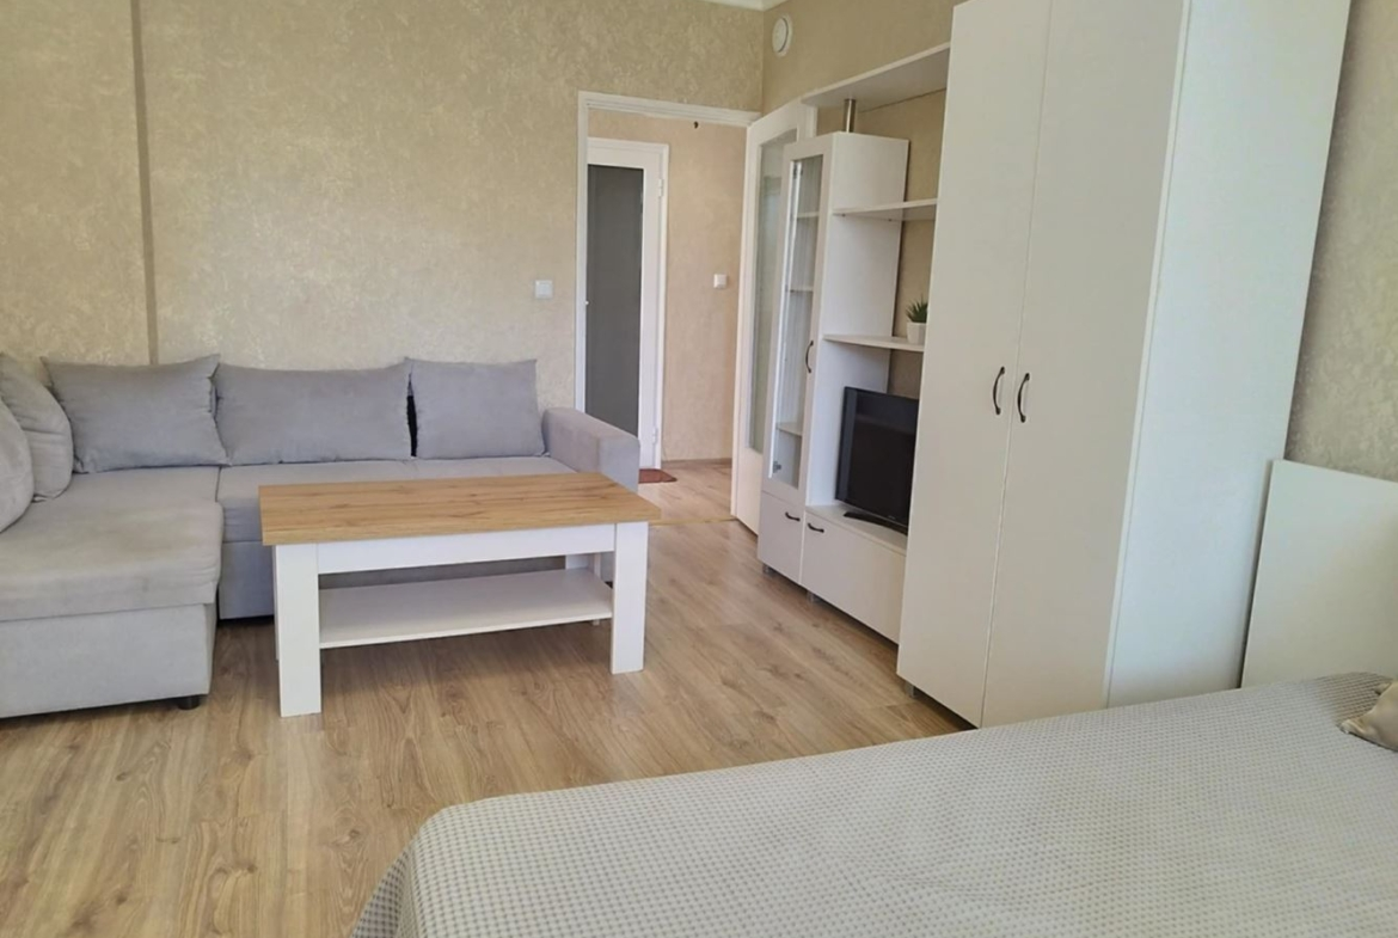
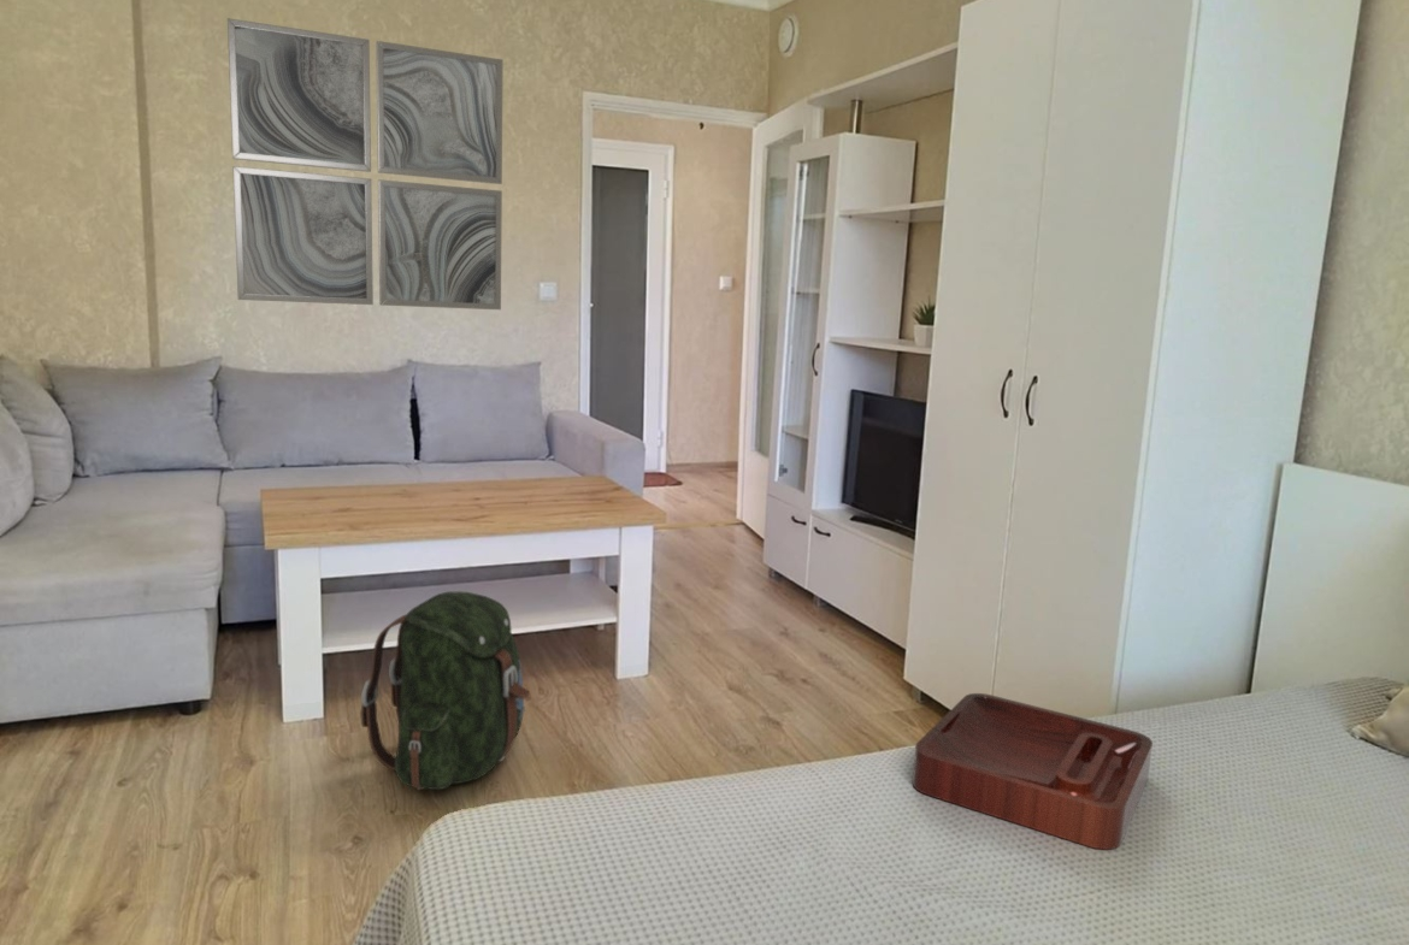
+ backpack (453, 683)
+ wall art (378, 172)
+ decorative tray (1033, 761)
